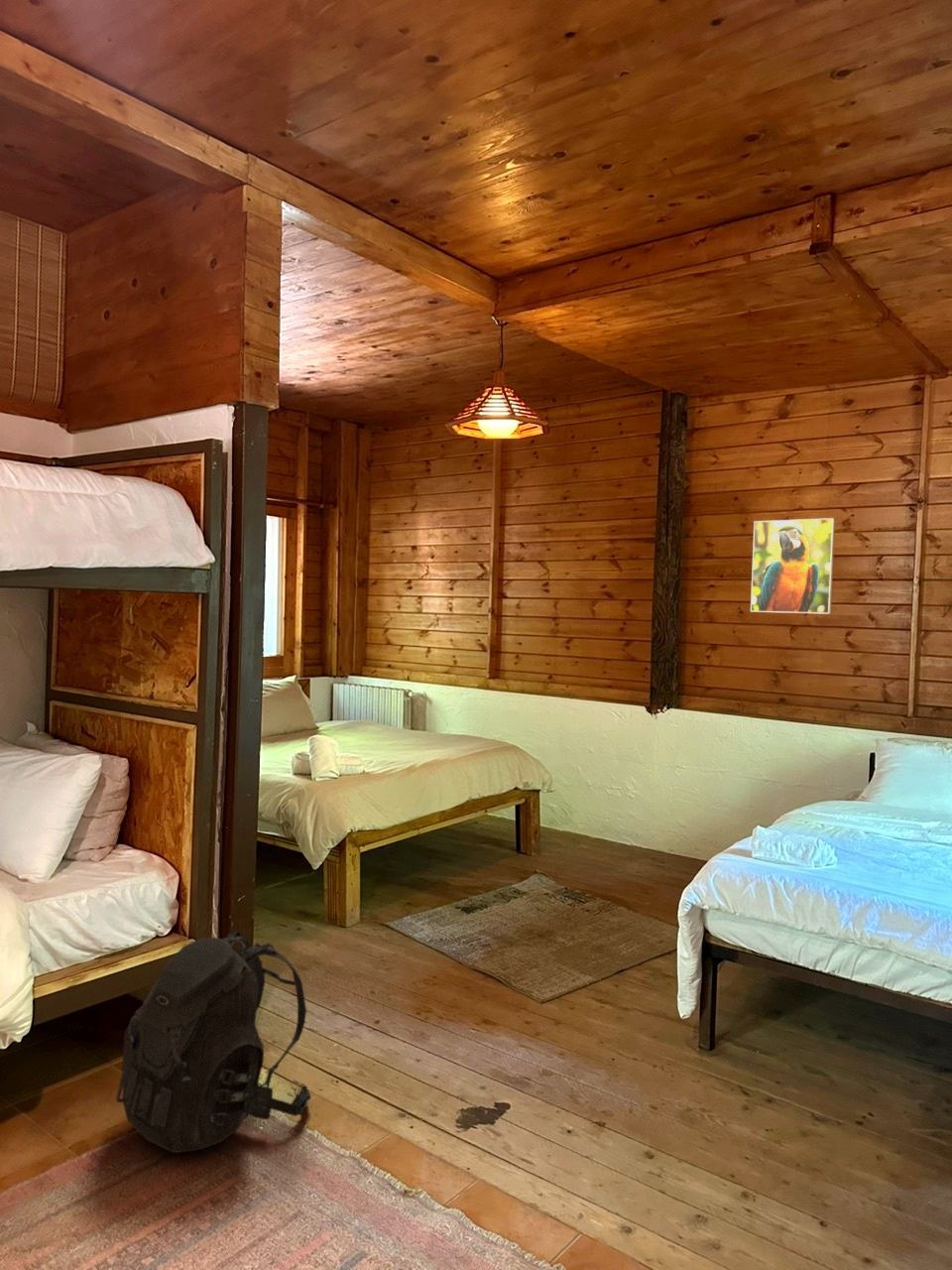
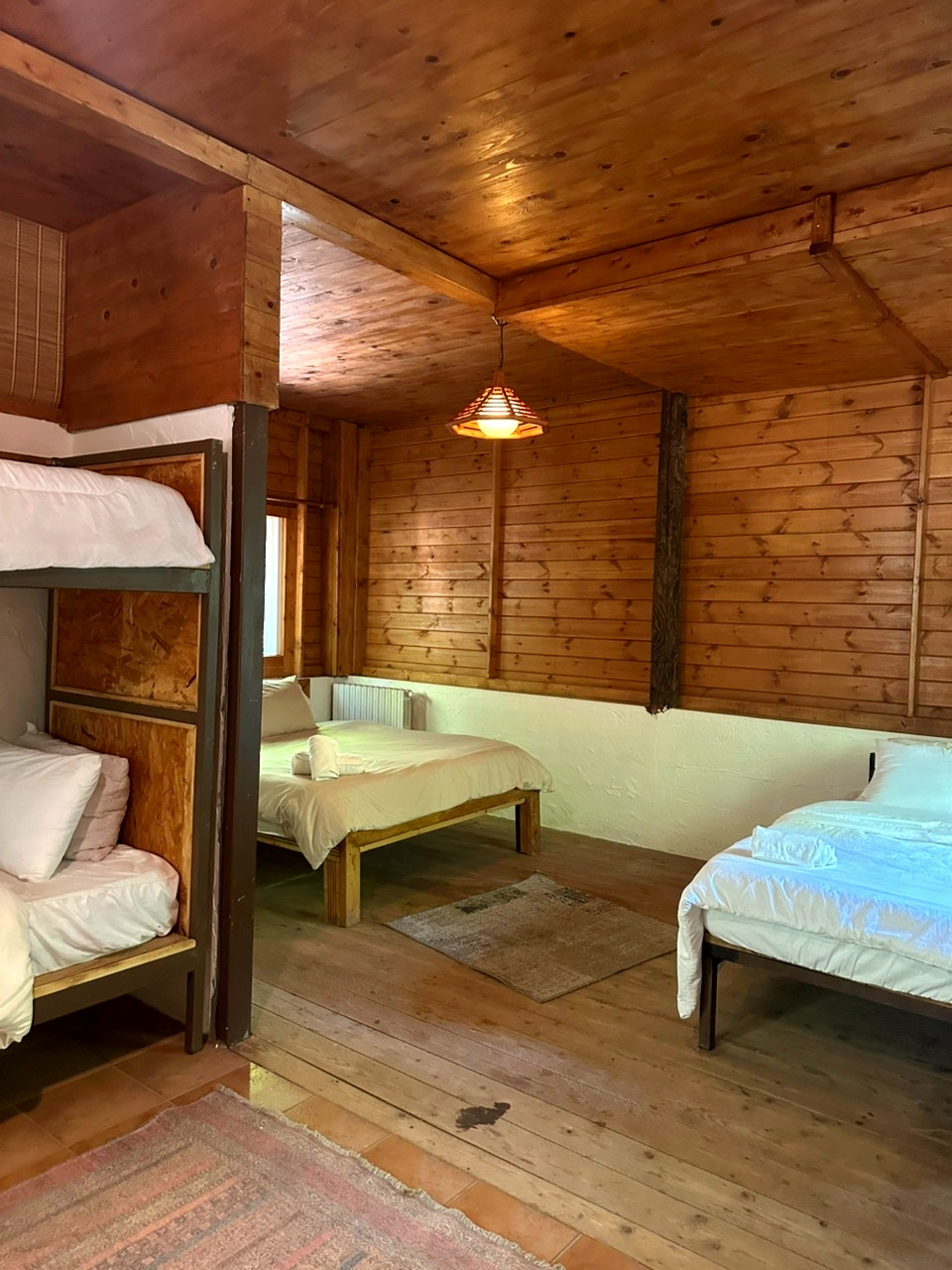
- backpack (213, 1031)
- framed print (791, 566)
